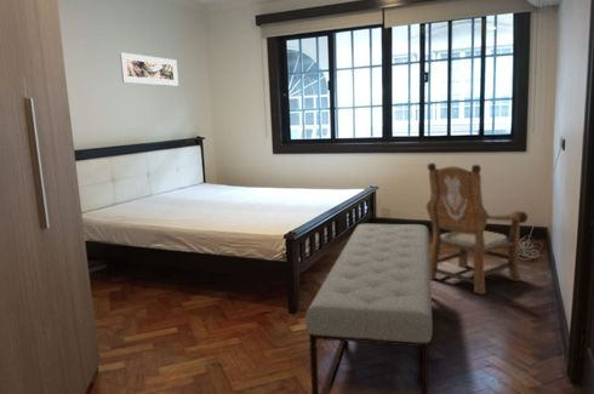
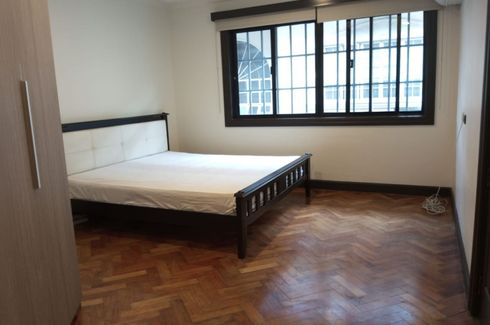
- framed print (150, 70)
- bench (382, 298)
- armchair (472, 221)
